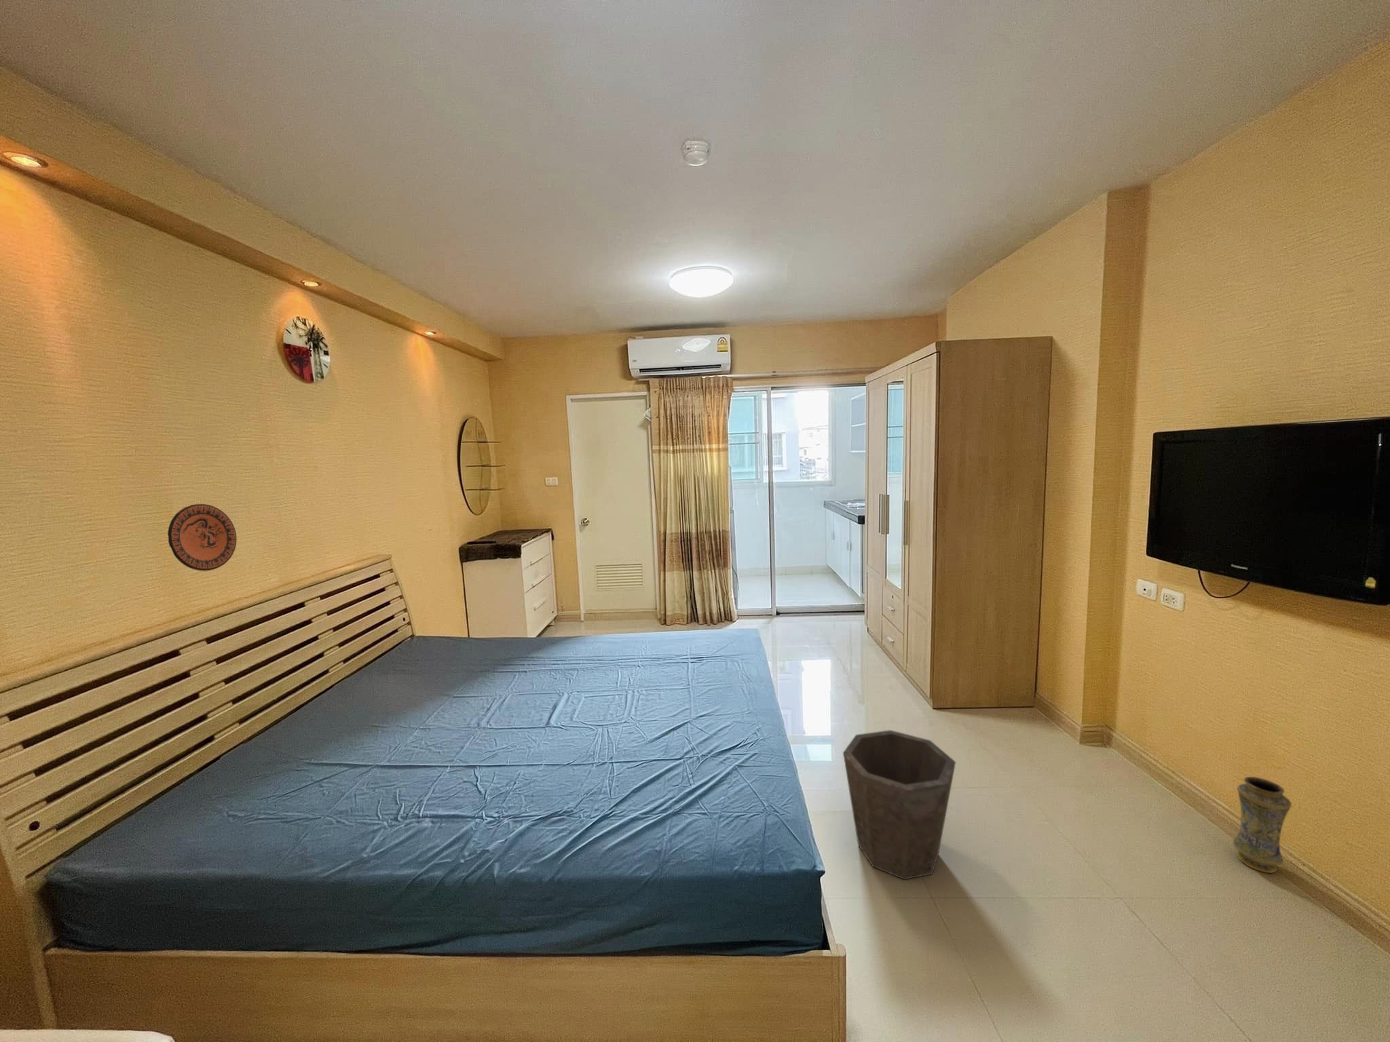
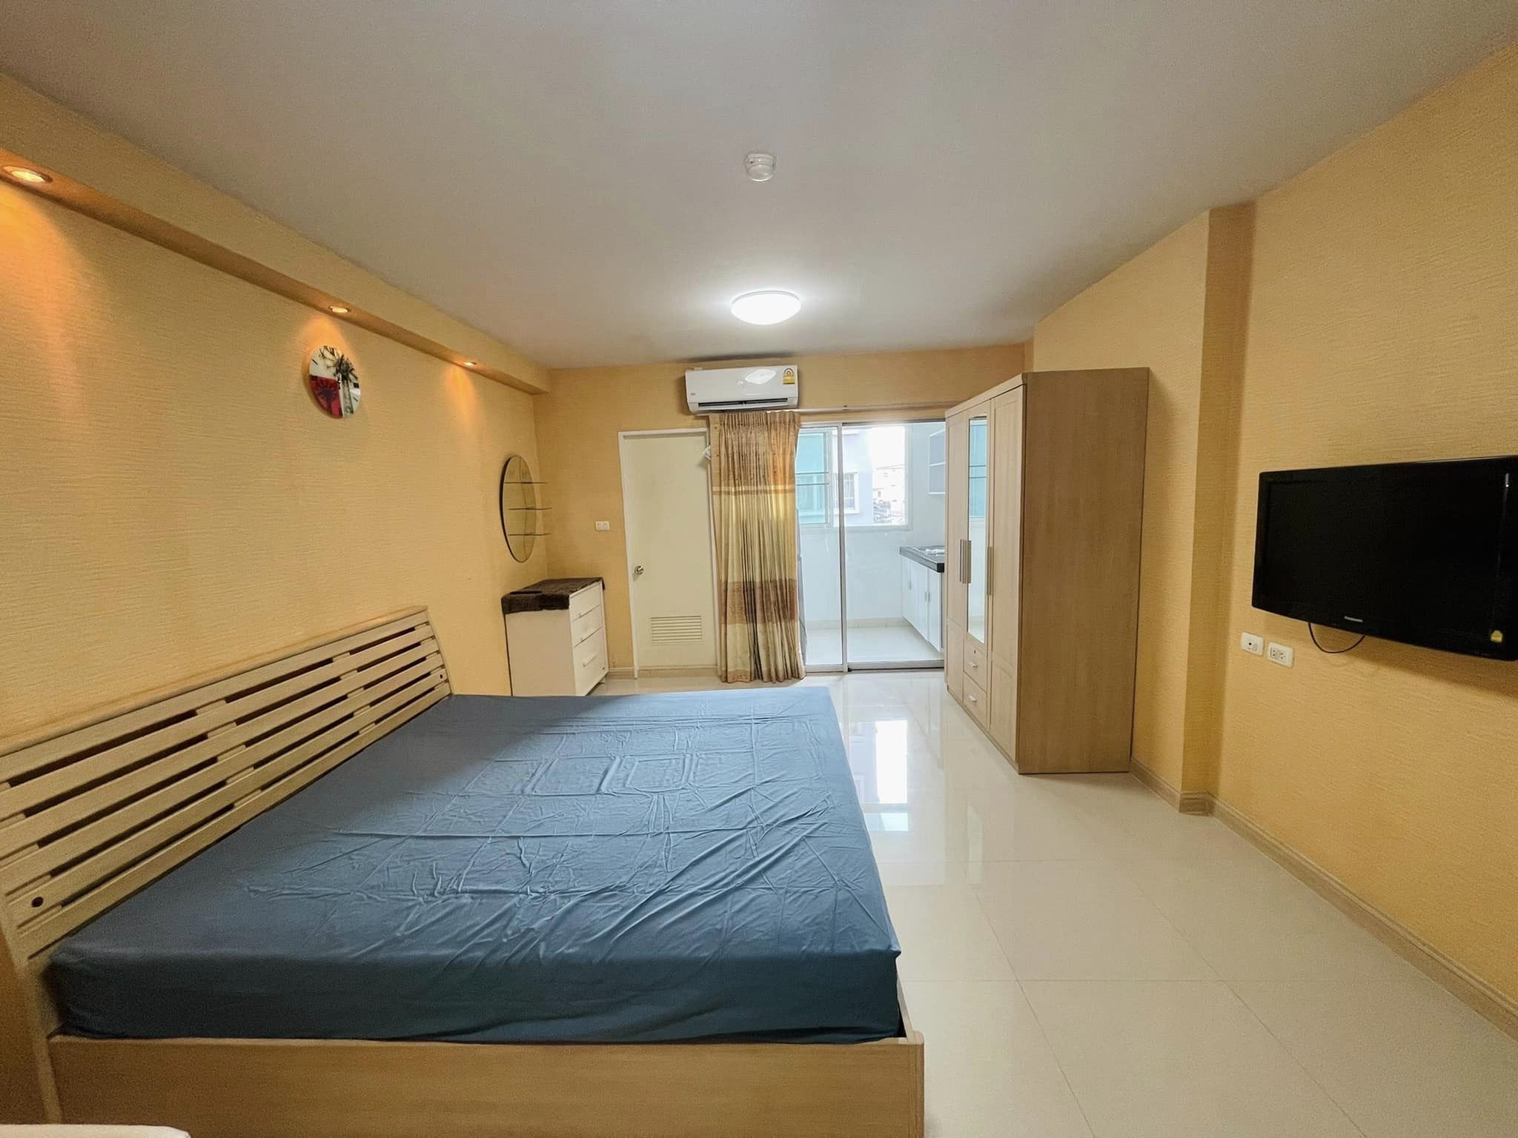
- waste bin (897, 803)
- vase (1261, 823)
- decorative plate (202, 537)
